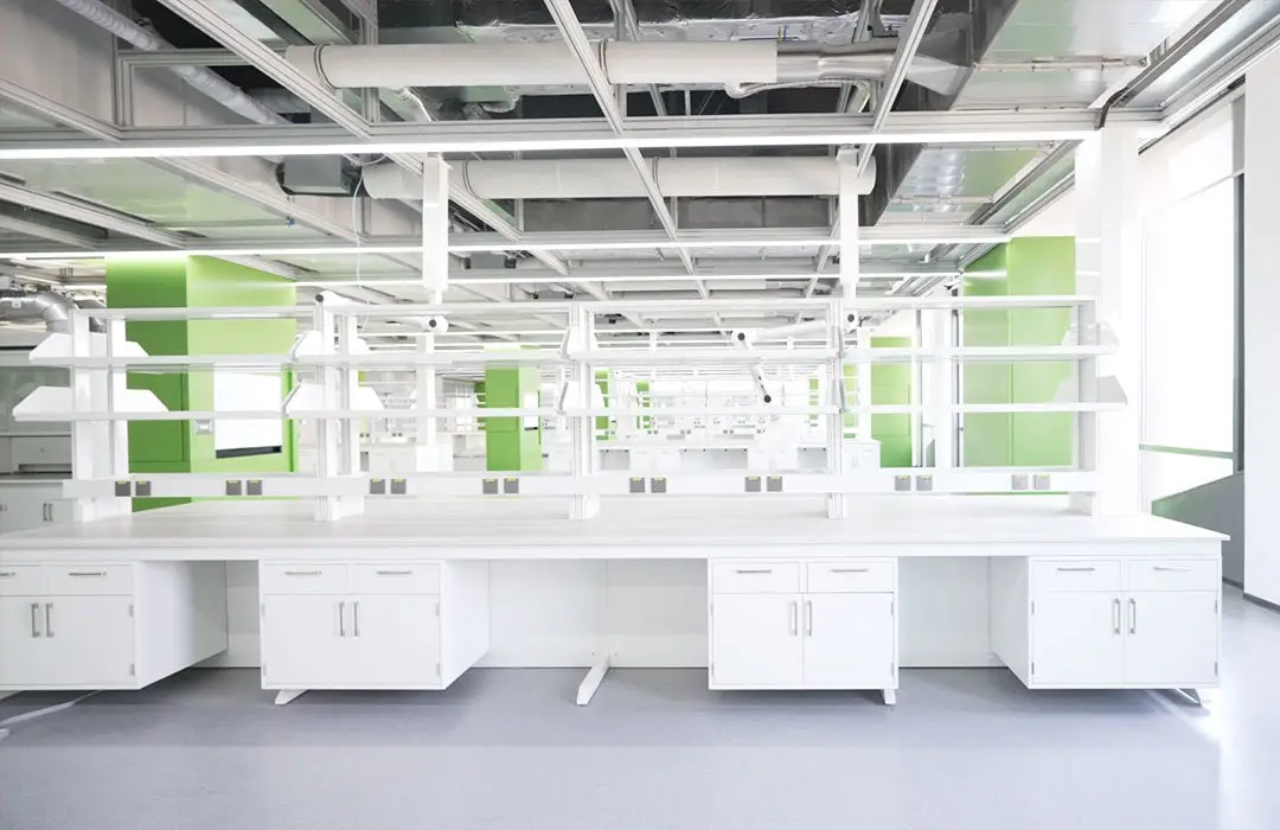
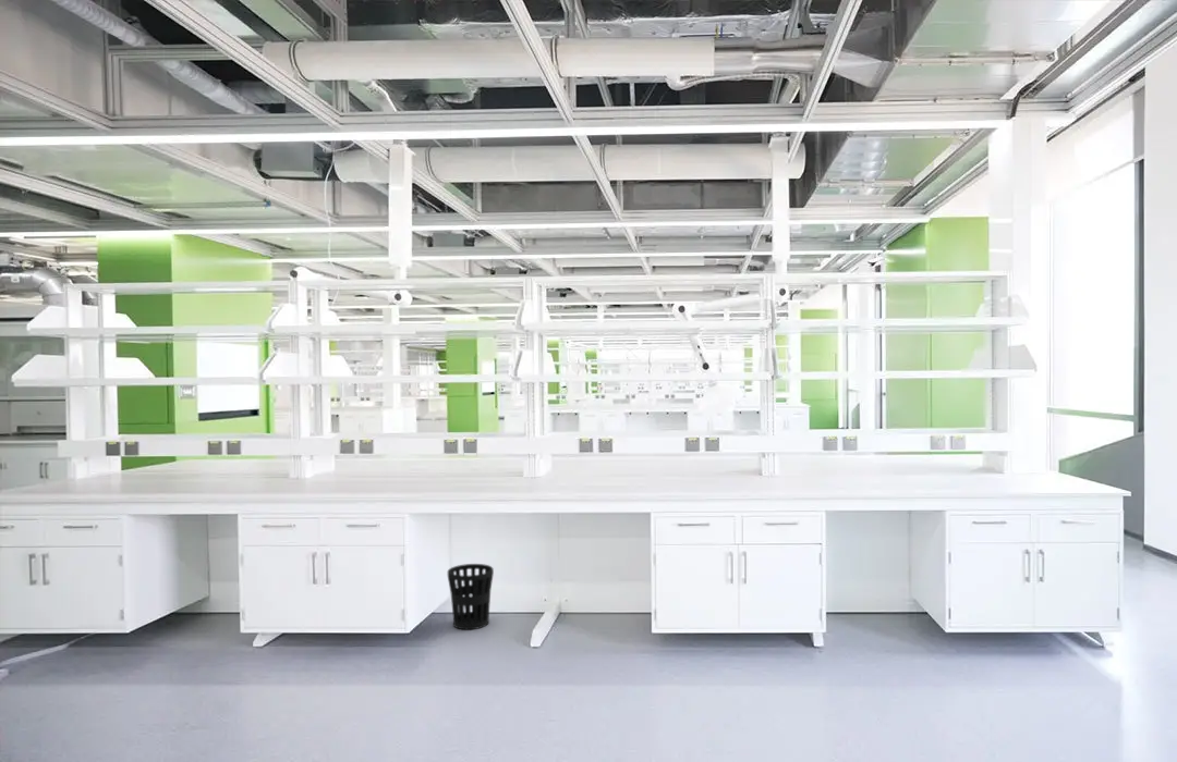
+ wastebasket (471, 597)
